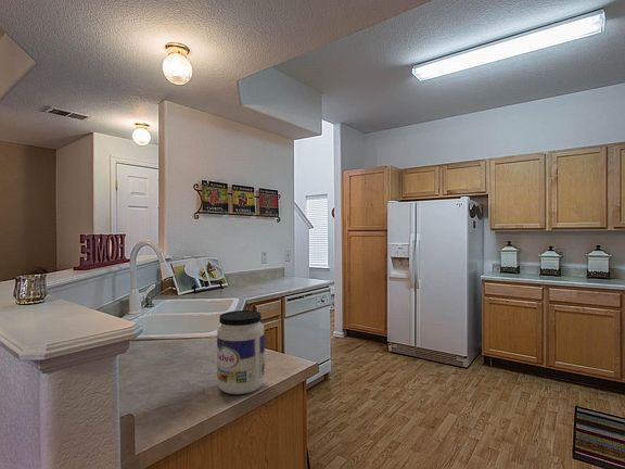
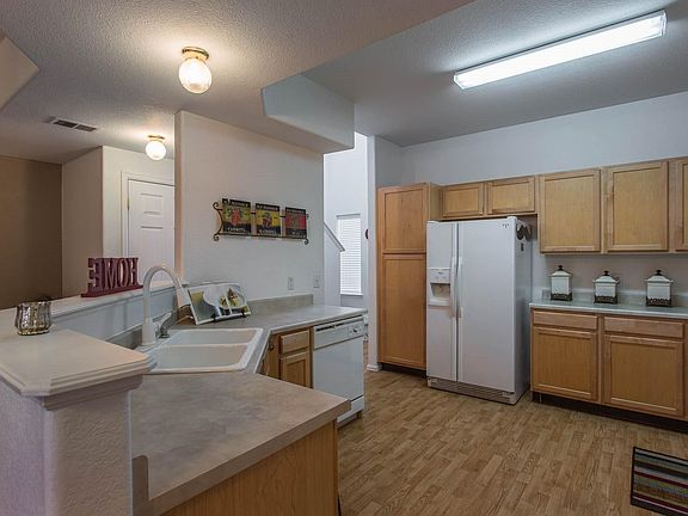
- jar (241, 350)
